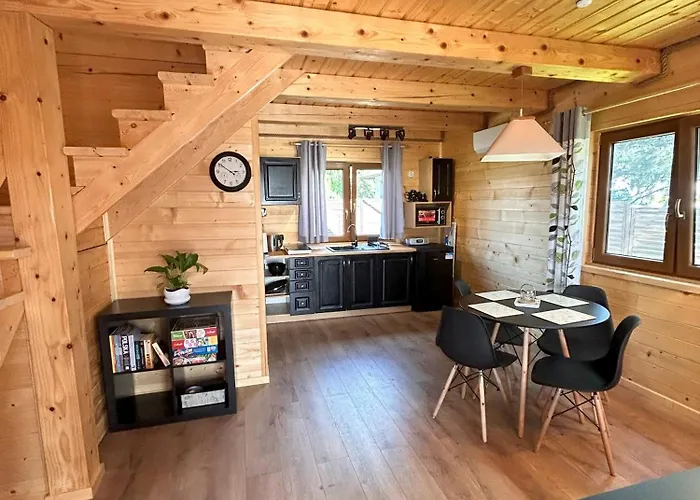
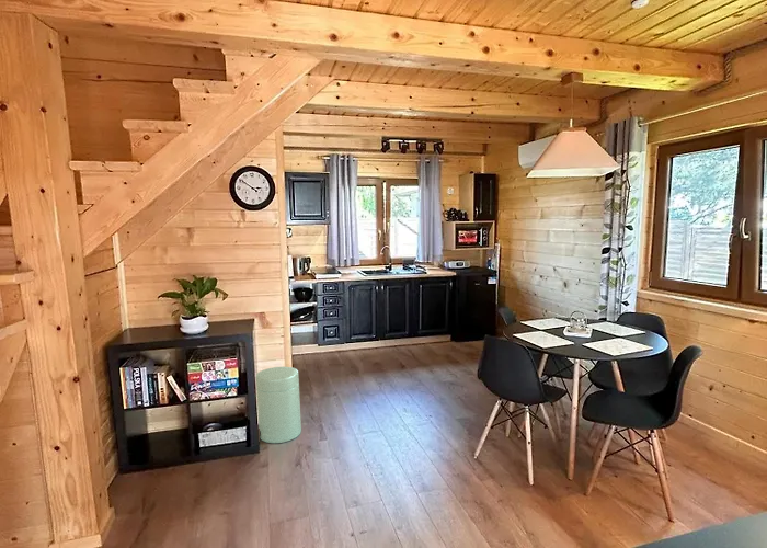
+ trash can (274, 403)
